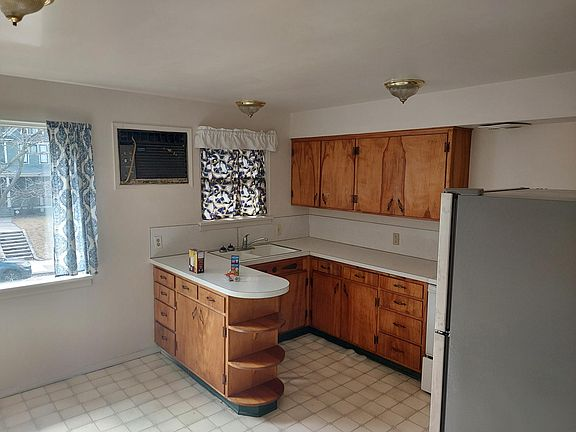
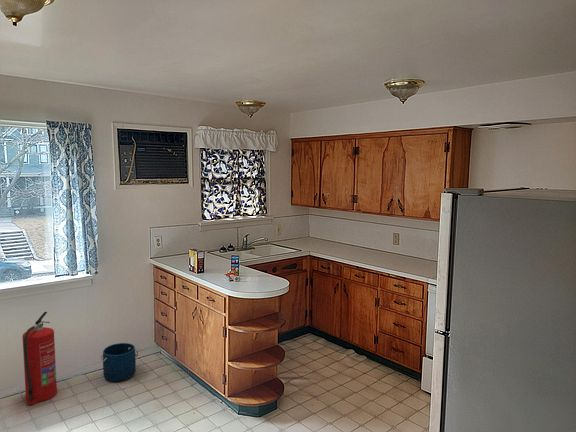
+ fire extinguisher (38, 356)
+ bucket (119, 361)
